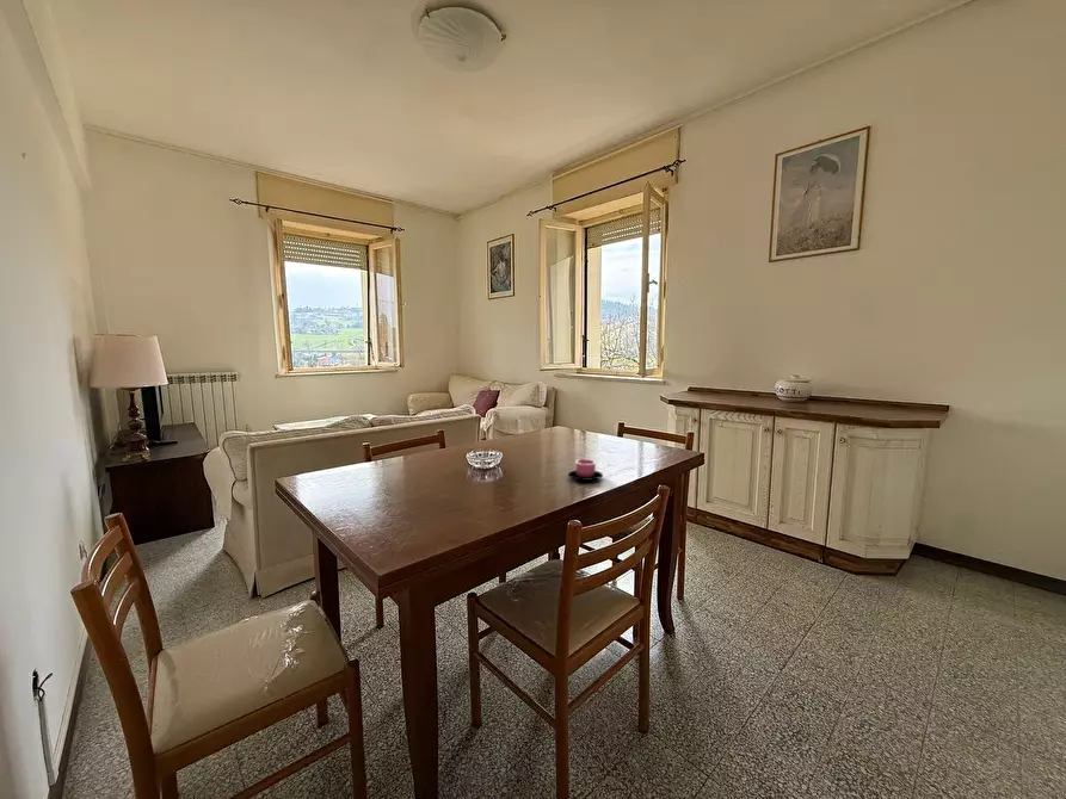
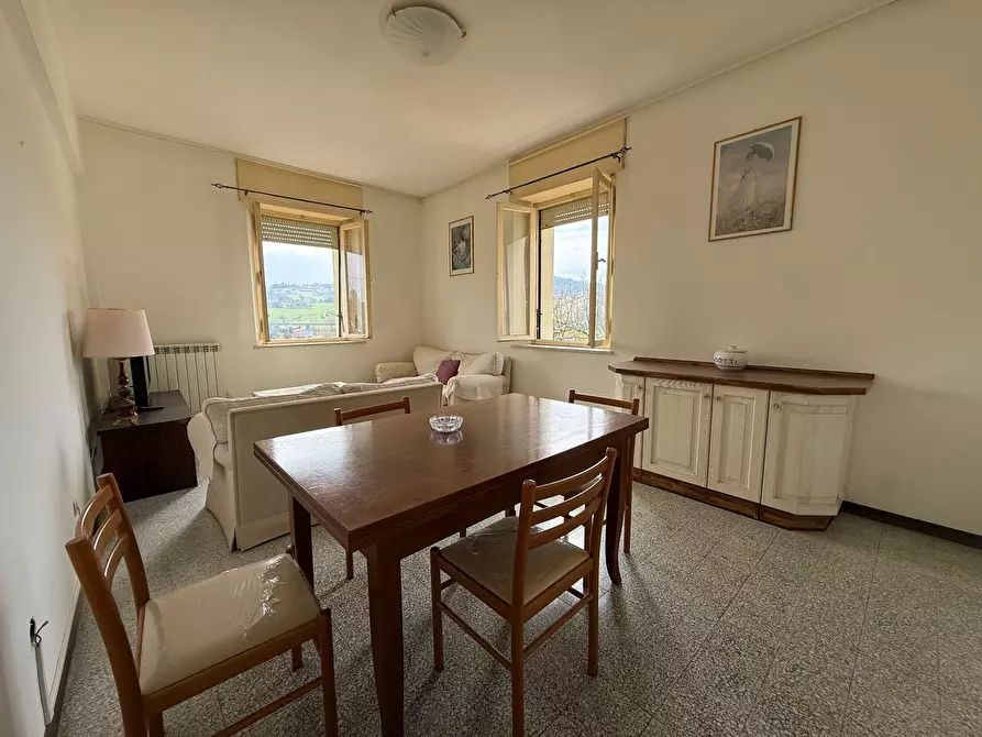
- cup (585, 470)
